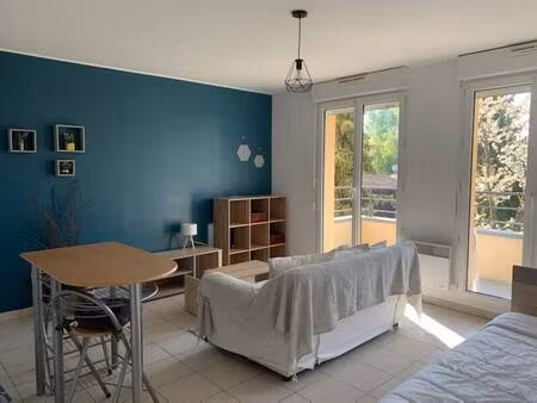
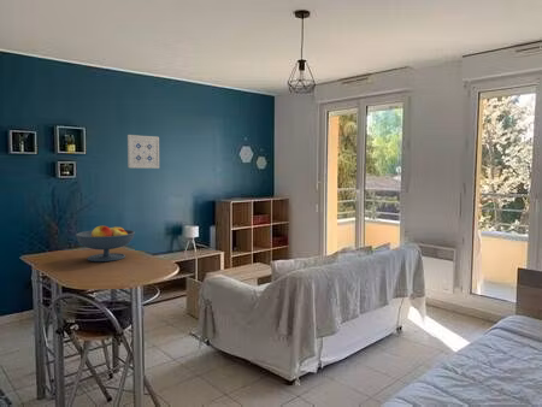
+ wall art (143, 152)
+ fruit bowl (106, 241)
